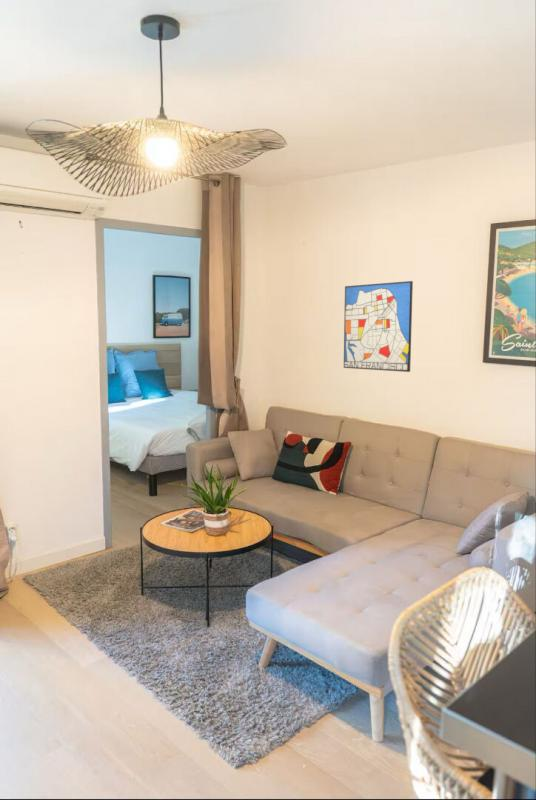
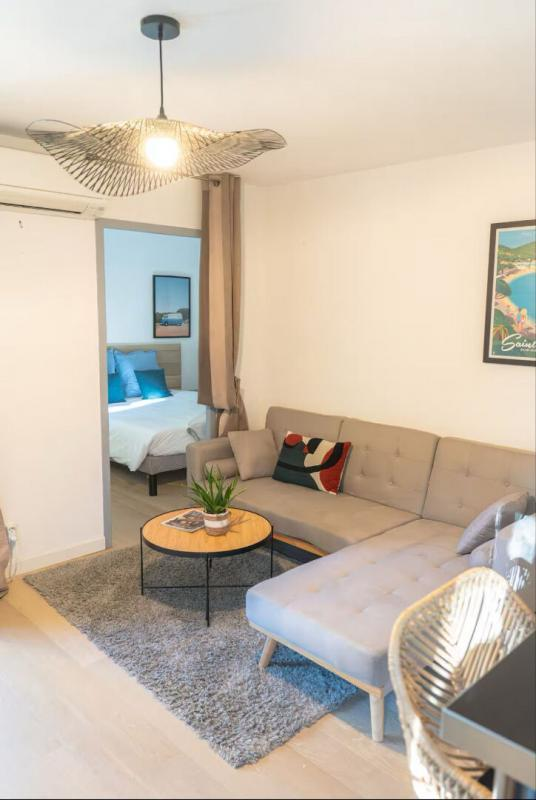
- wall art (376, 327)
